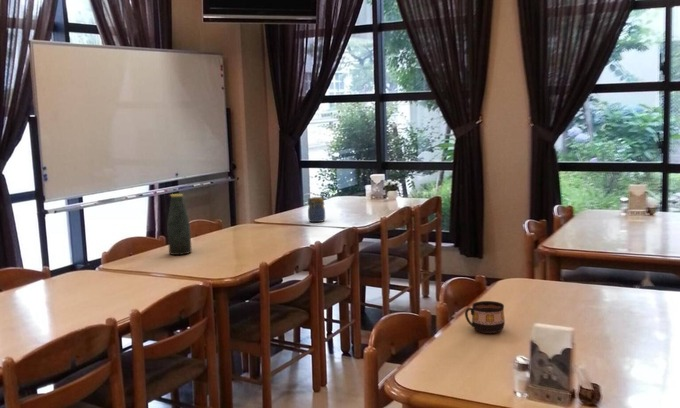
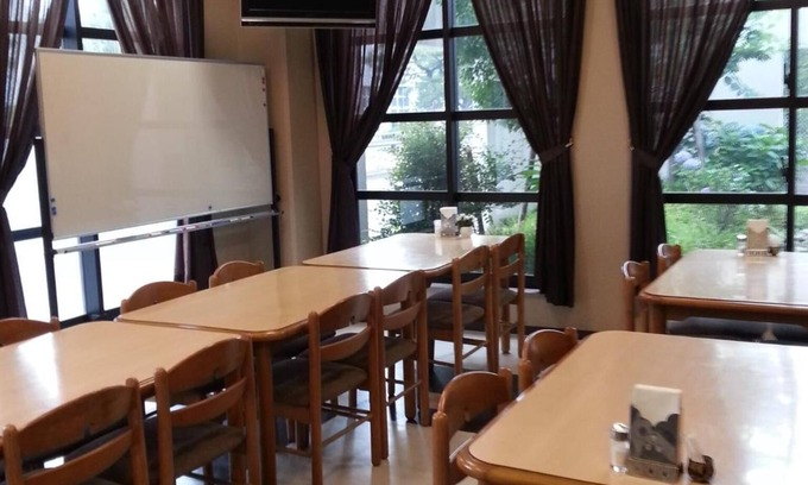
- cup (486, 317)
- bottle (178, 223)
- jar (315, 209)
